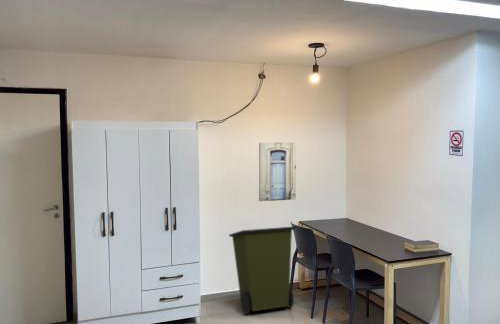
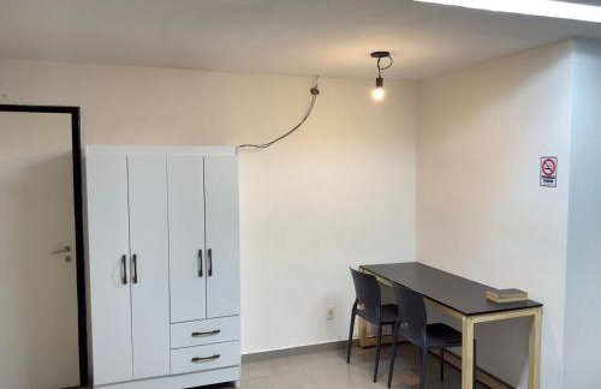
- trash can (262, 263)
- wall art (277, 171)
